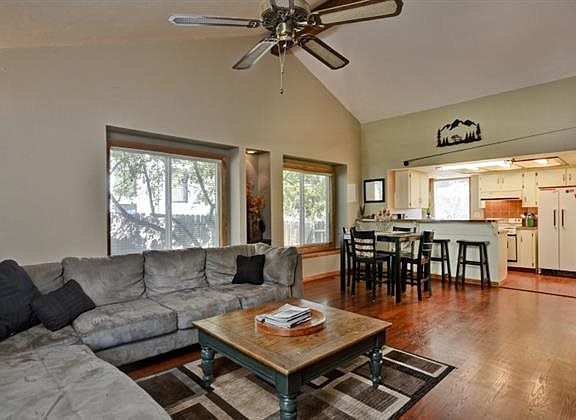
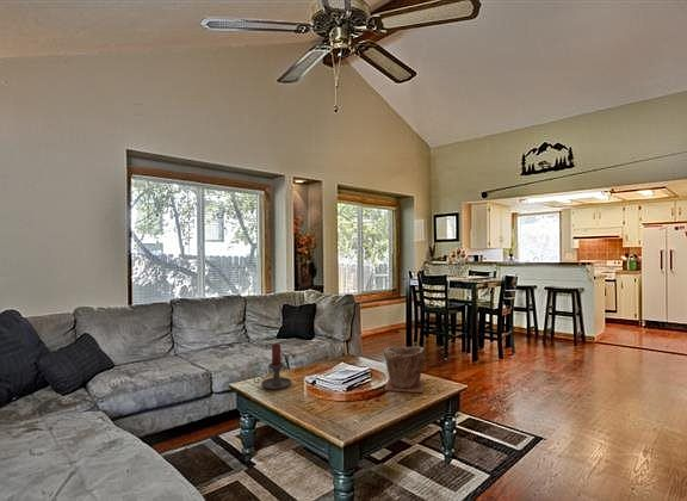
+ candle holder (272, 364)
+ plant pot (404, 366)
